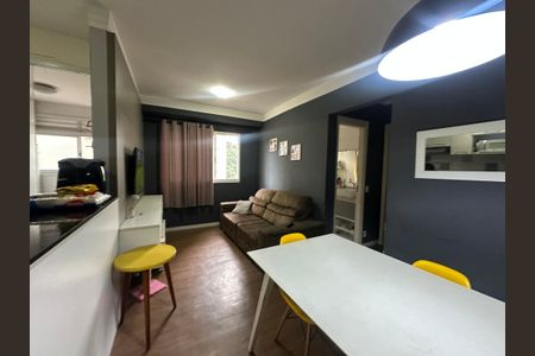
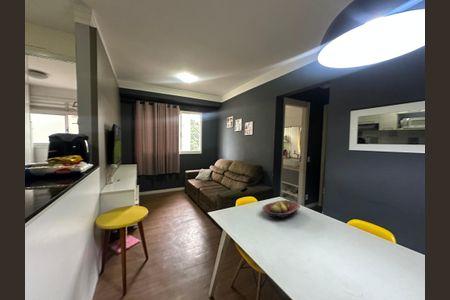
+ fruit bowl (281, 207)
